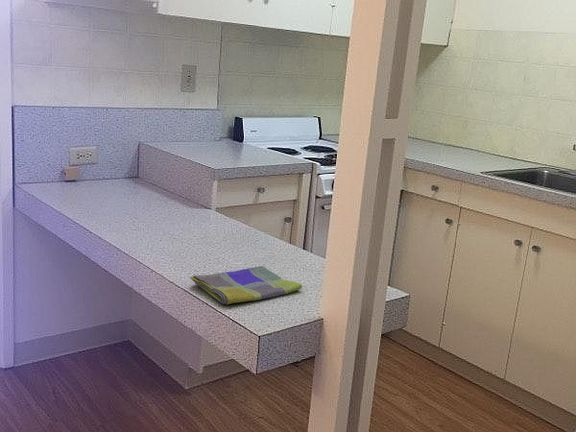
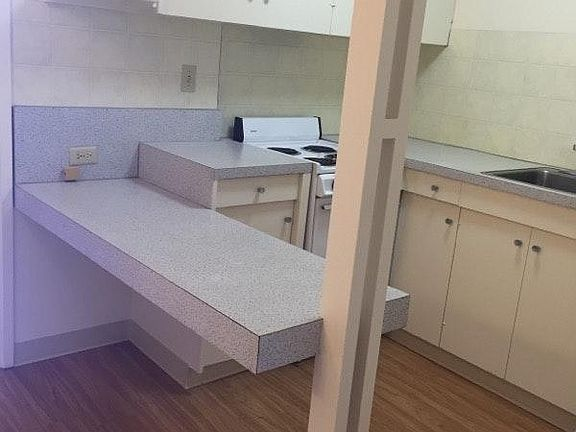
- dish towel (246, 283)
